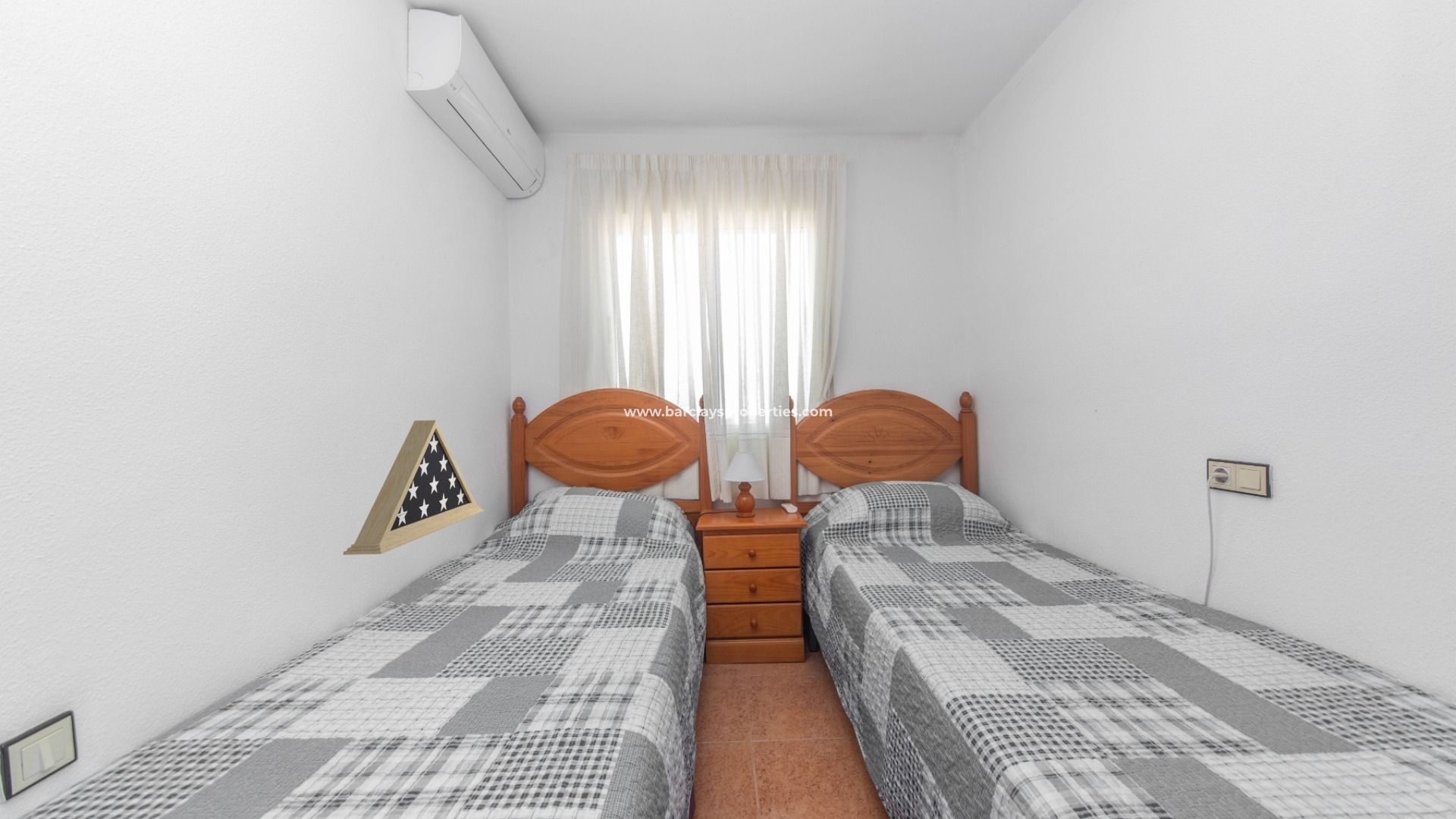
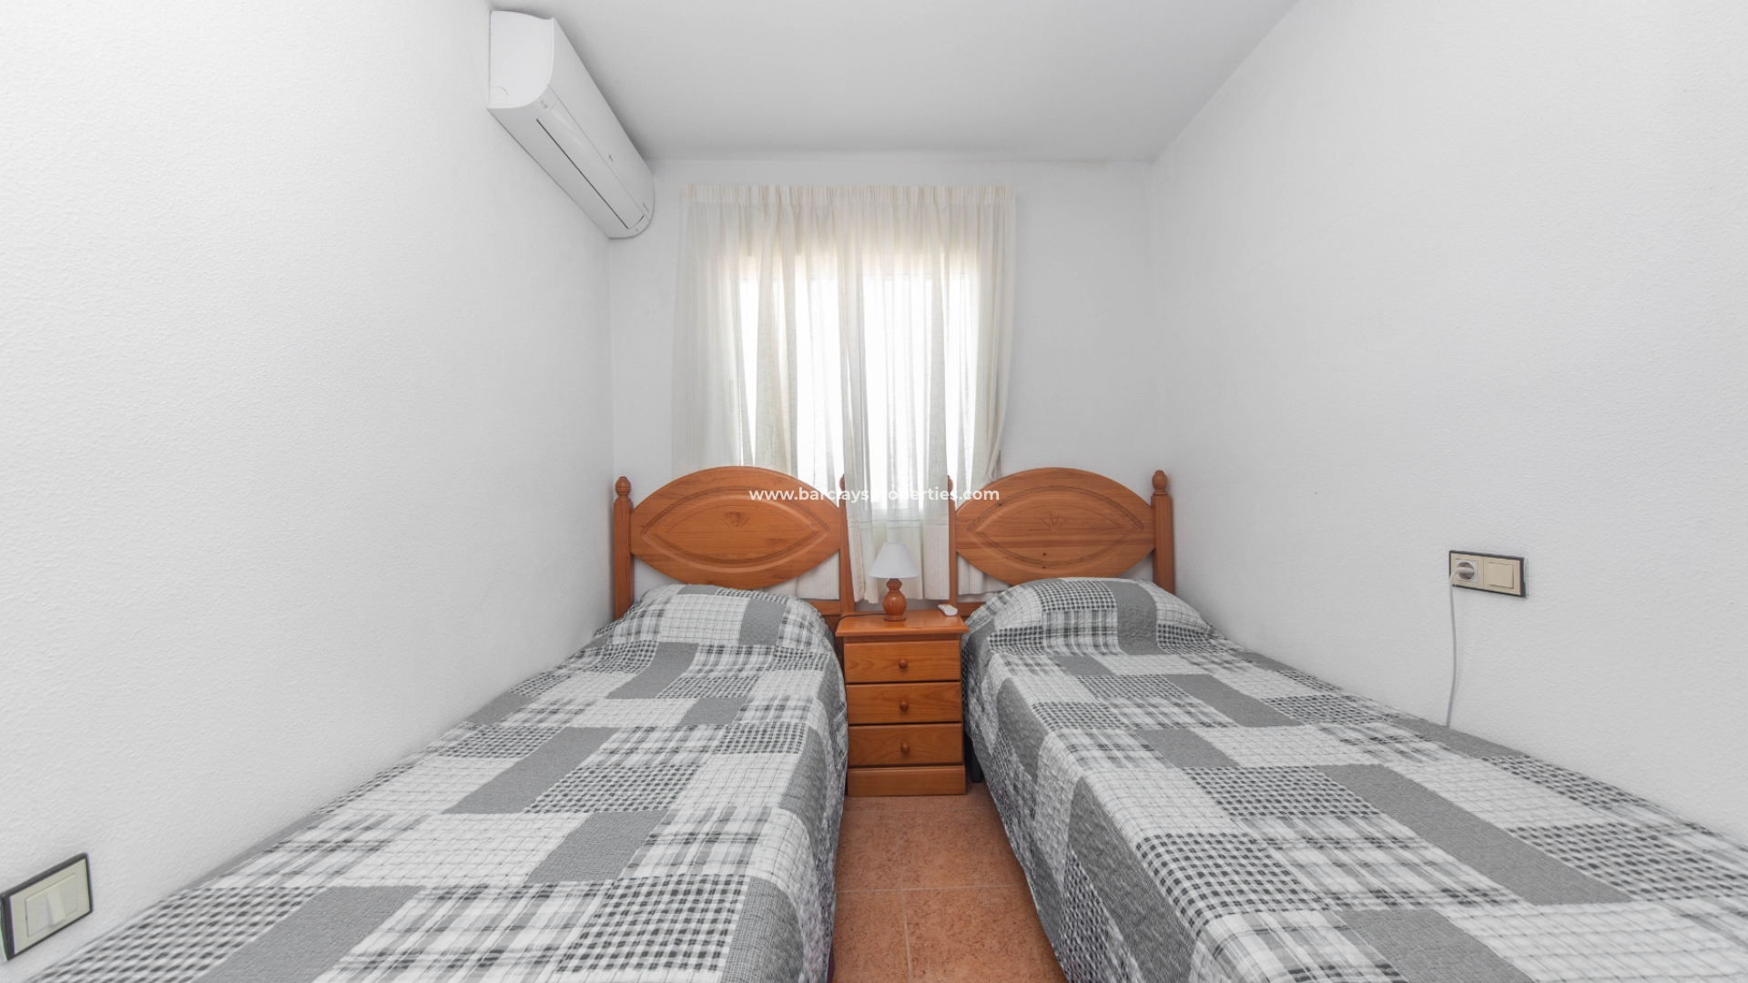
- display case (425, 474)
